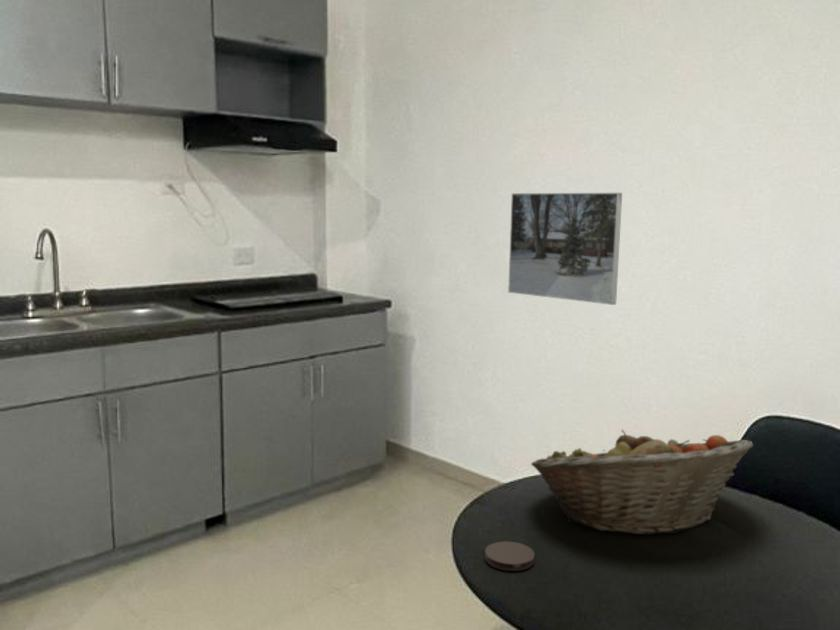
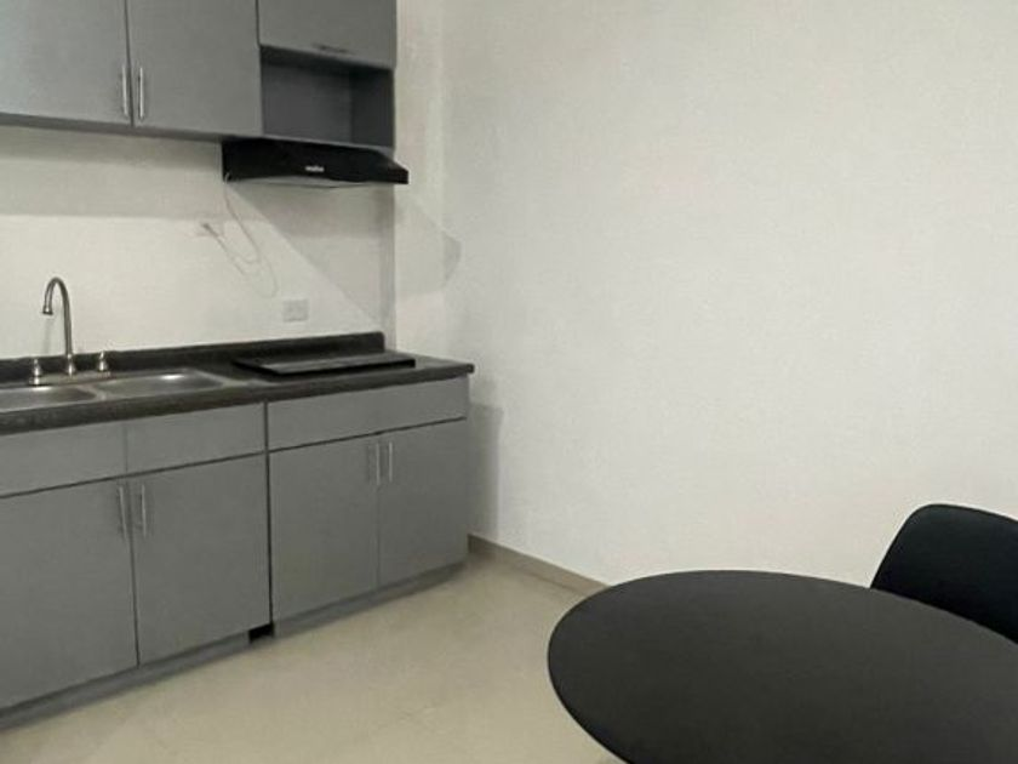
- coaster (509, 555)
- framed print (561, 246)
- fruit basket (640, 470)
